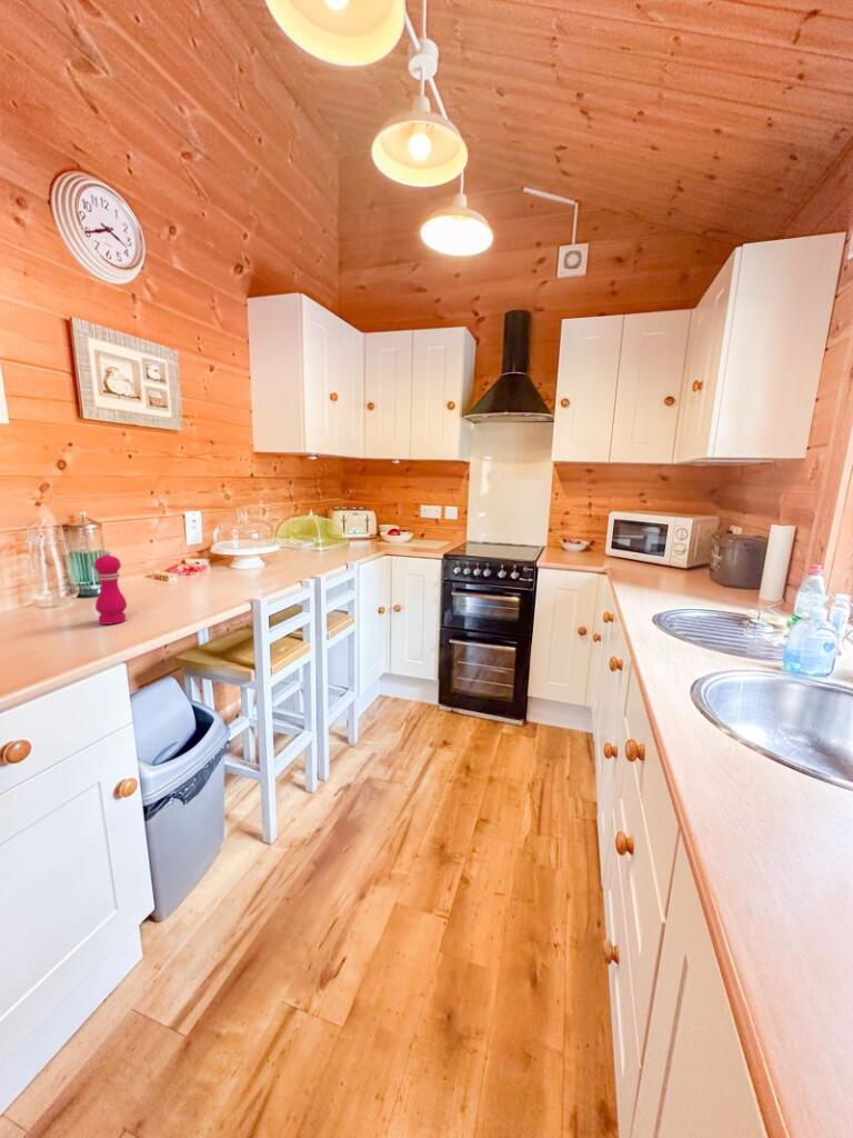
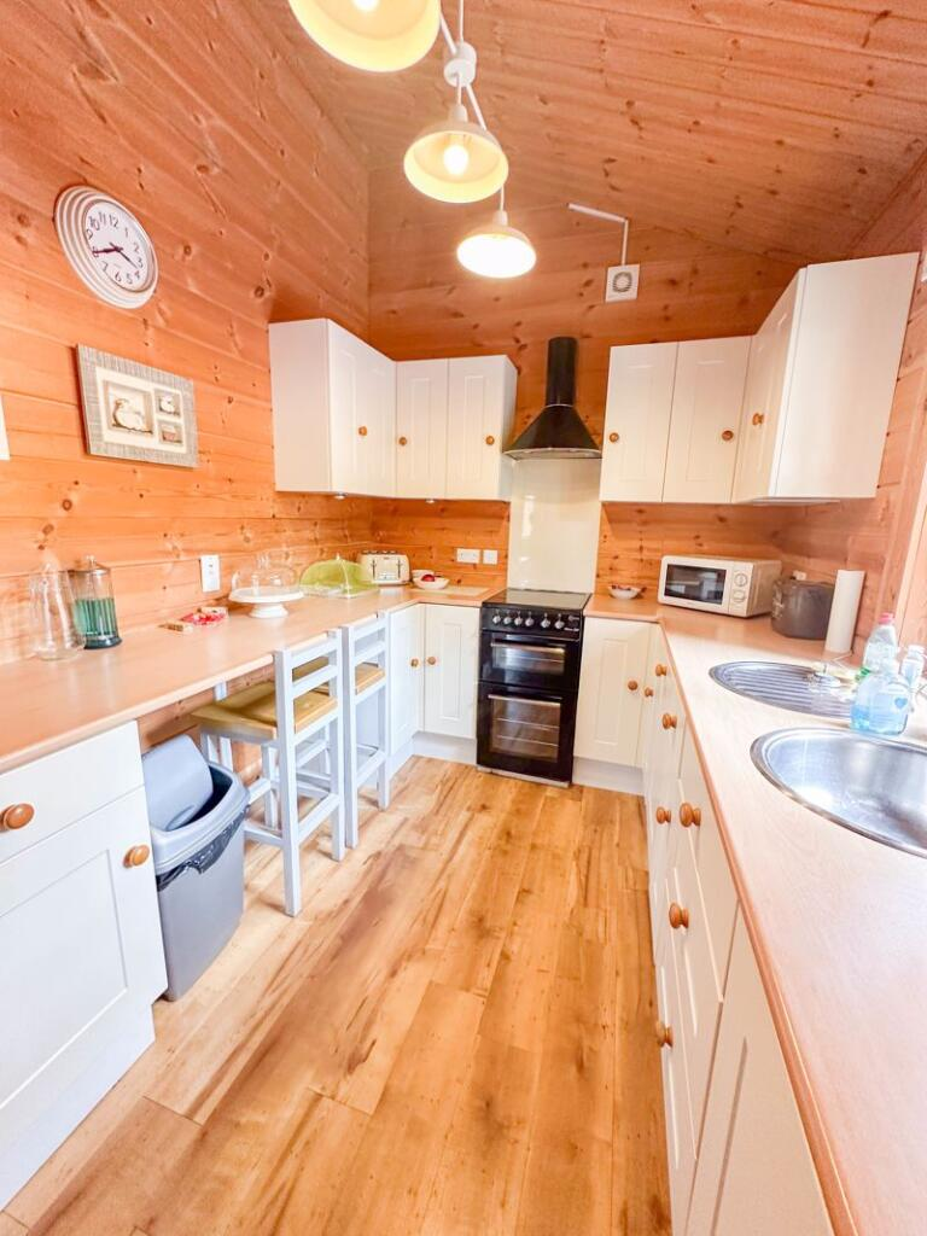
- pepper mill (109, 586)
